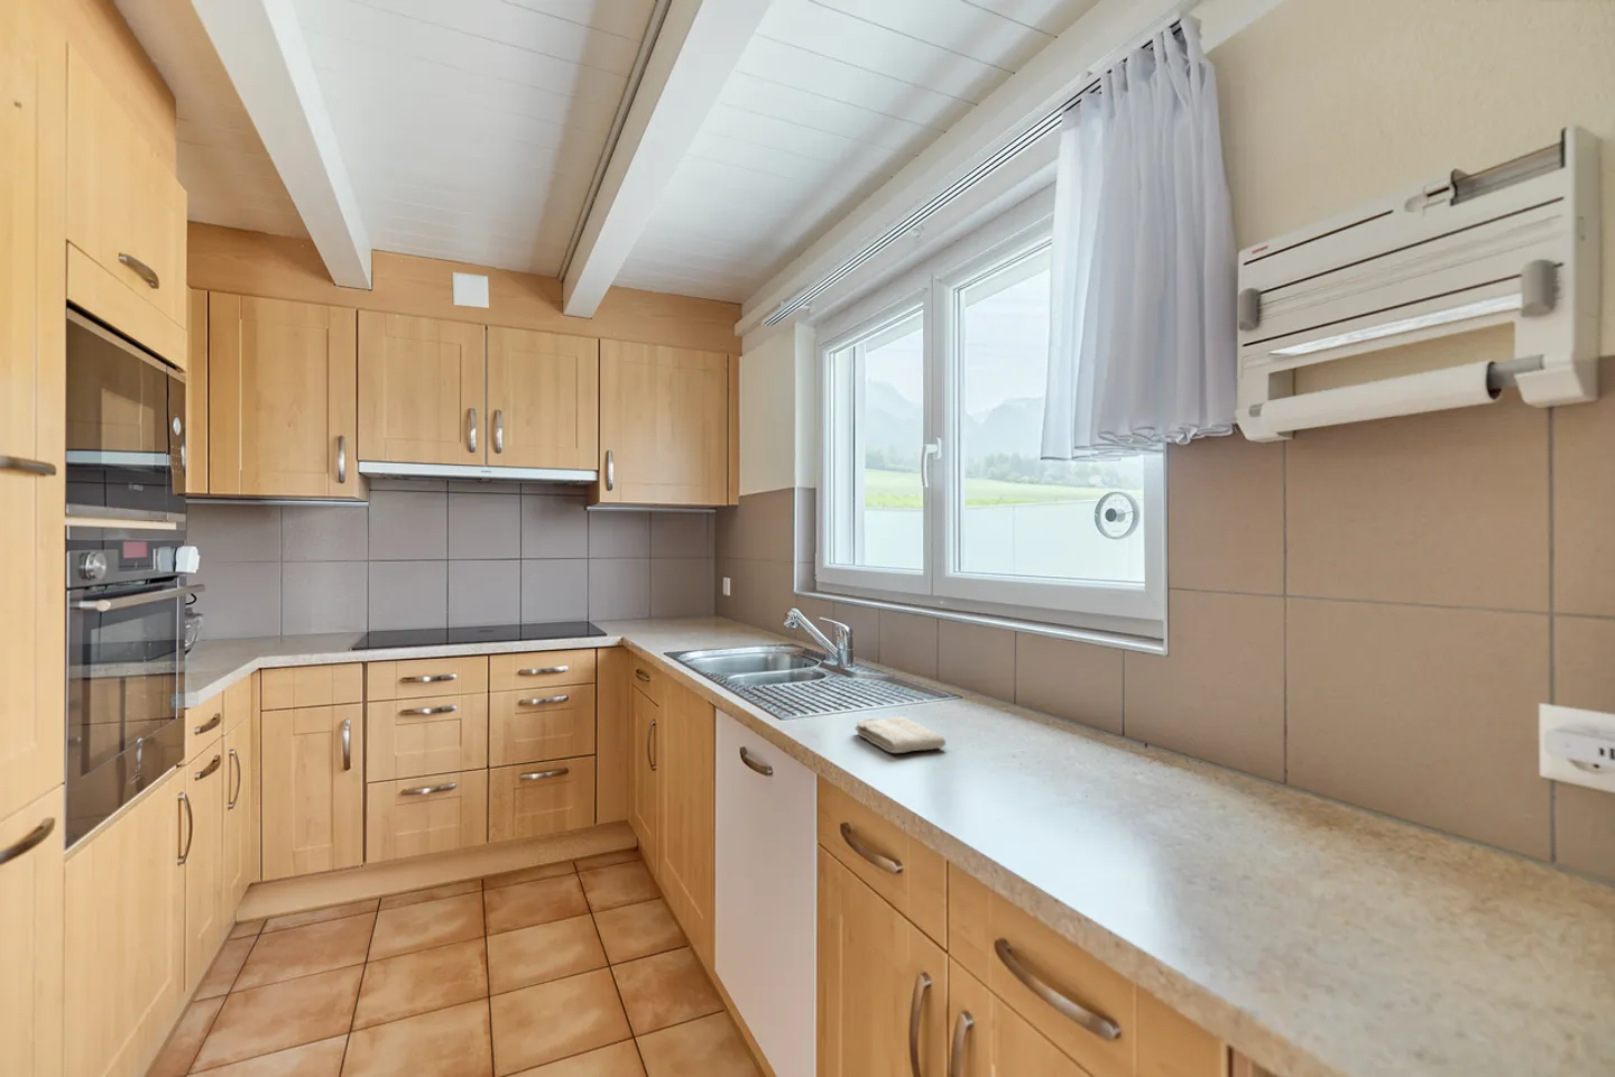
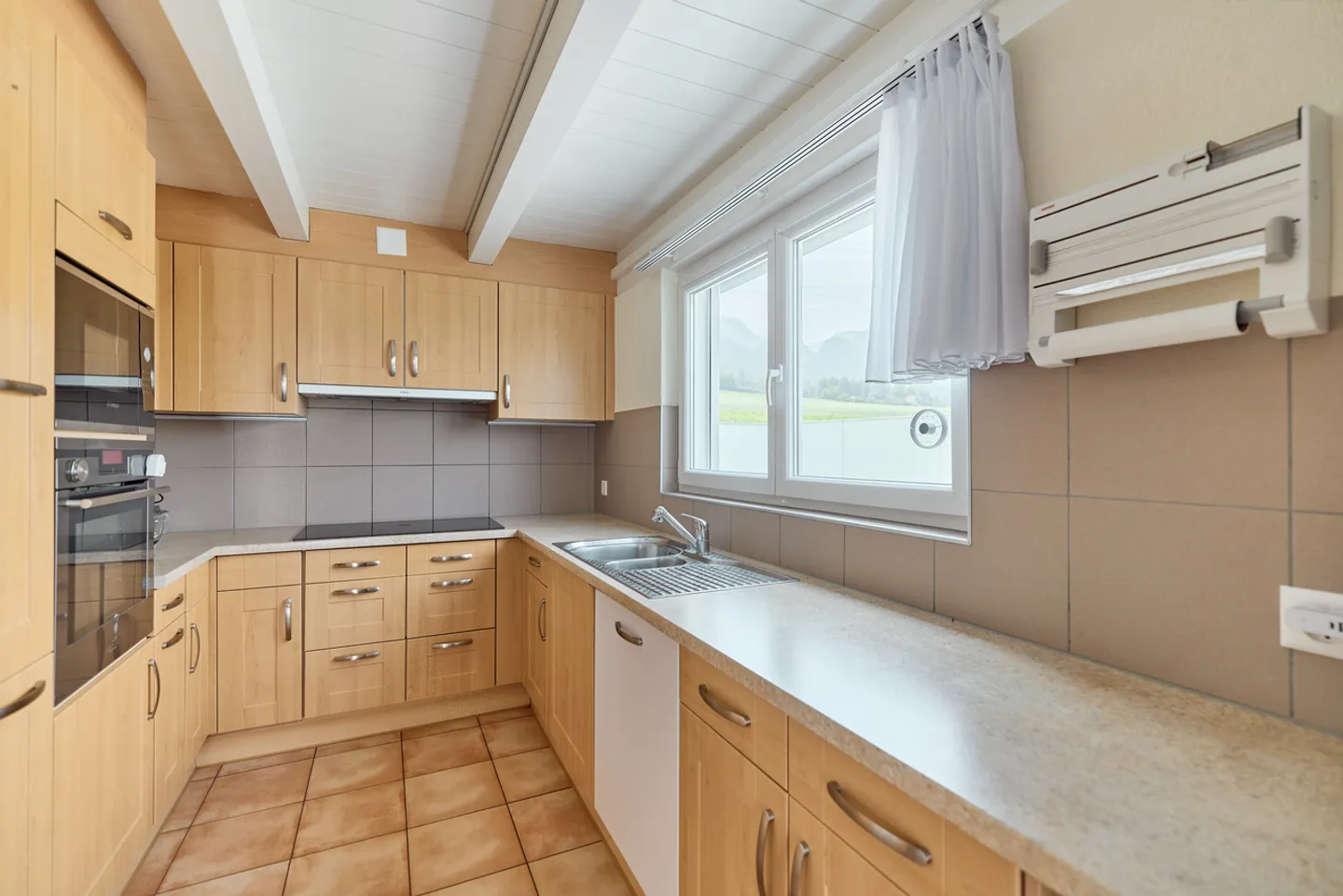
- washcloth (897, 733)
